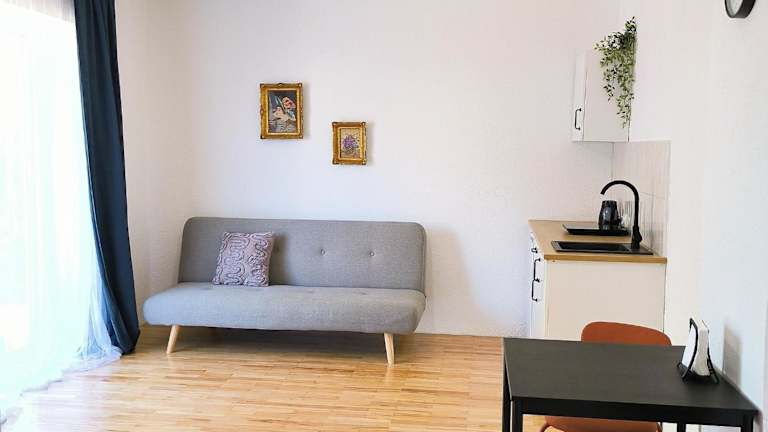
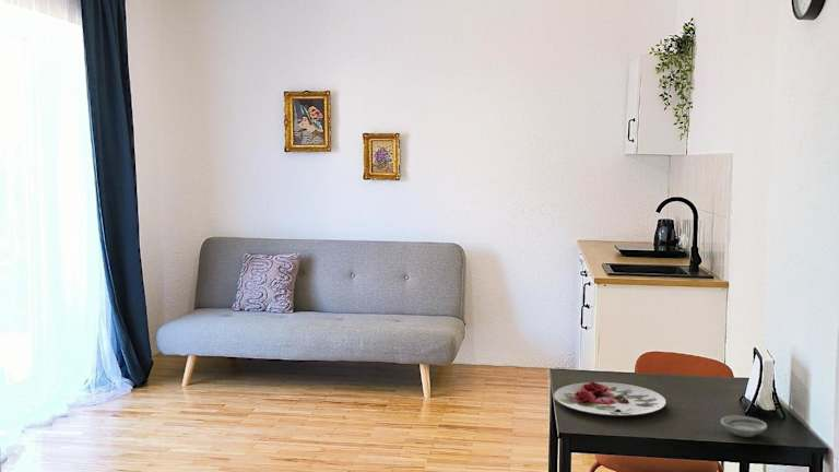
+ plate (608, 397)
+ saucer (743, 427)
